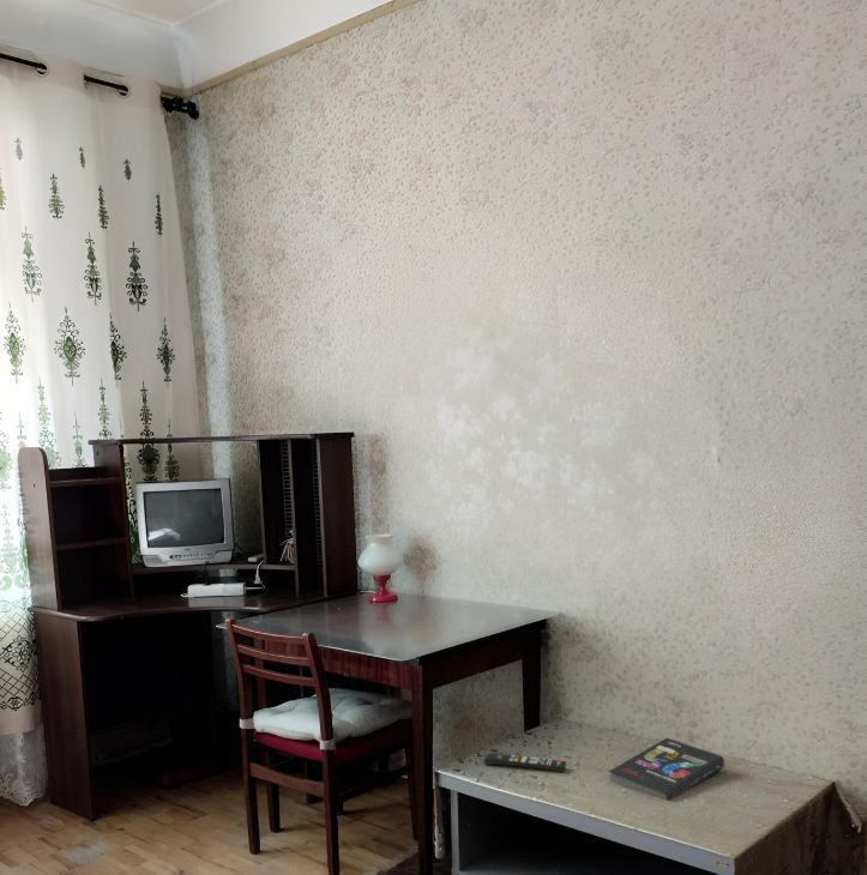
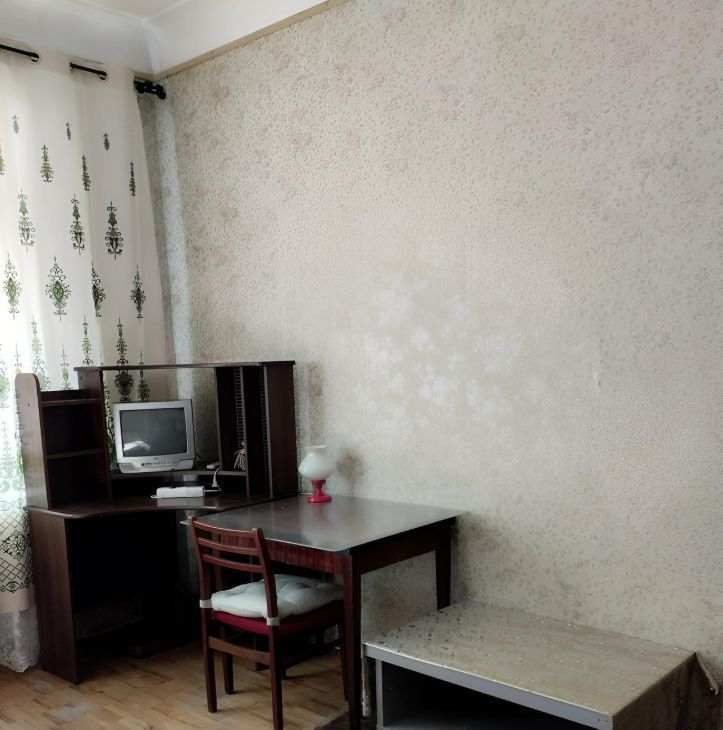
- book (667, 770)
- remote control (524, 761)
